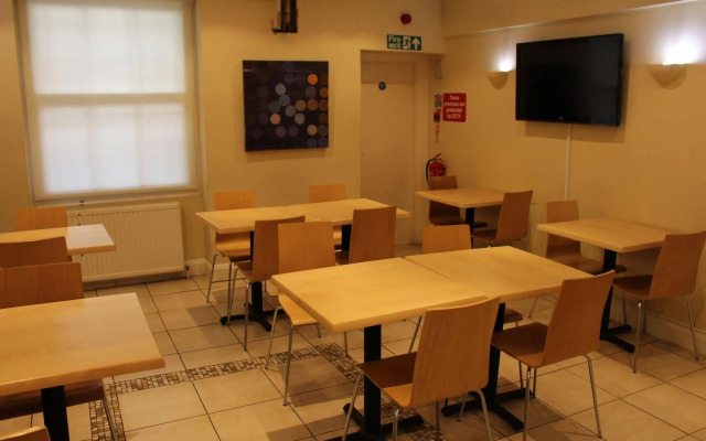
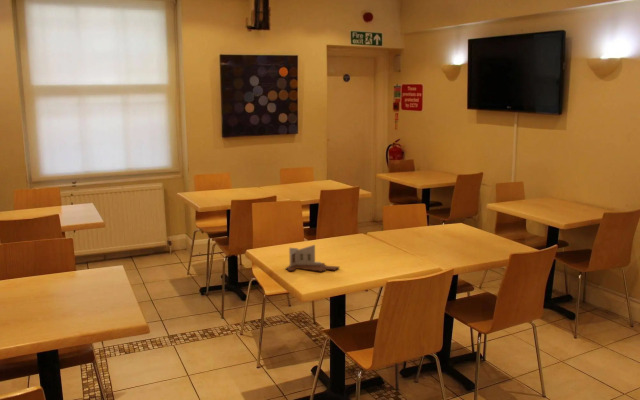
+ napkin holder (310, 257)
